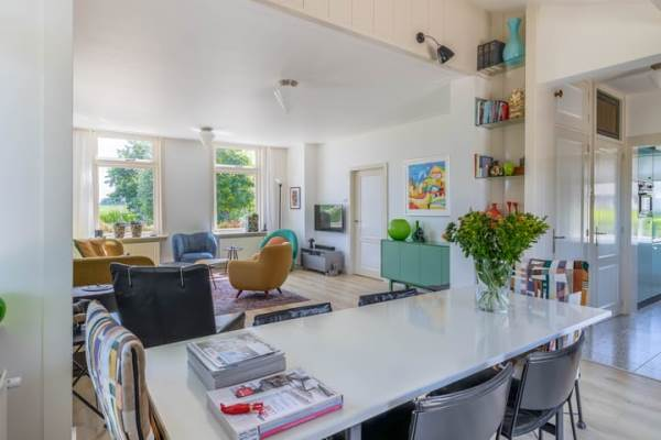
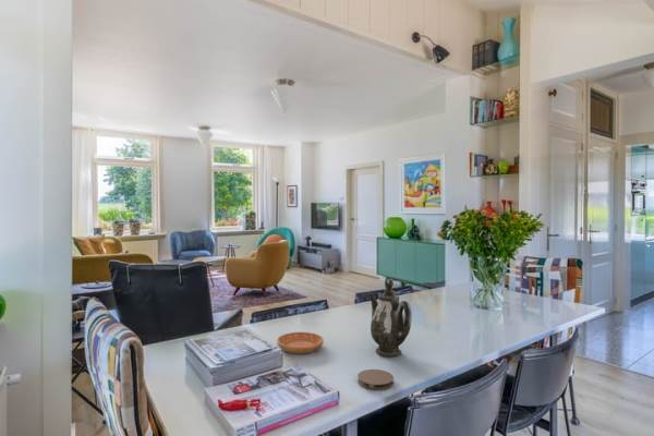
+ coaster (375, 378)
+ saucer (300, 342)
+ teapot (387, 314)
